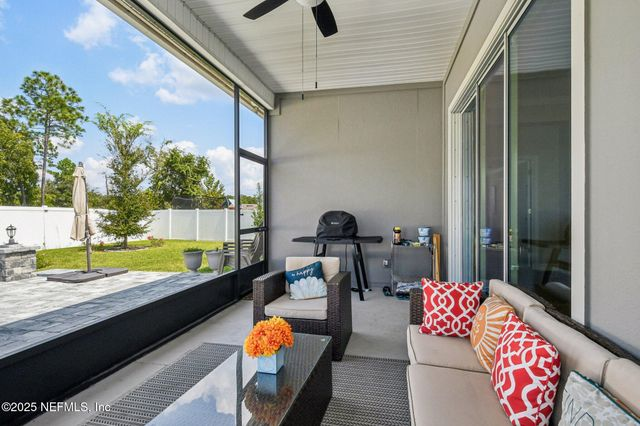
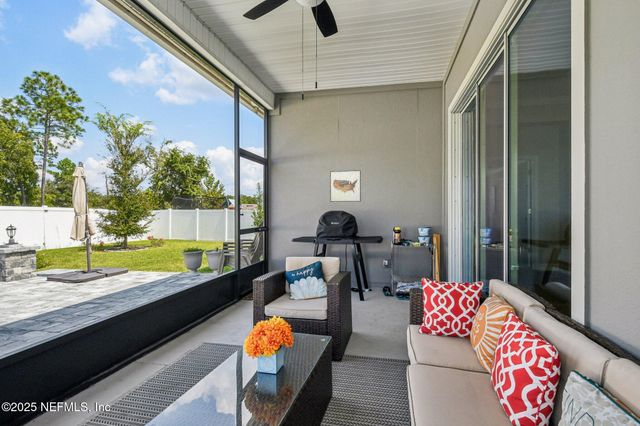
+ wall art (345, 186)
